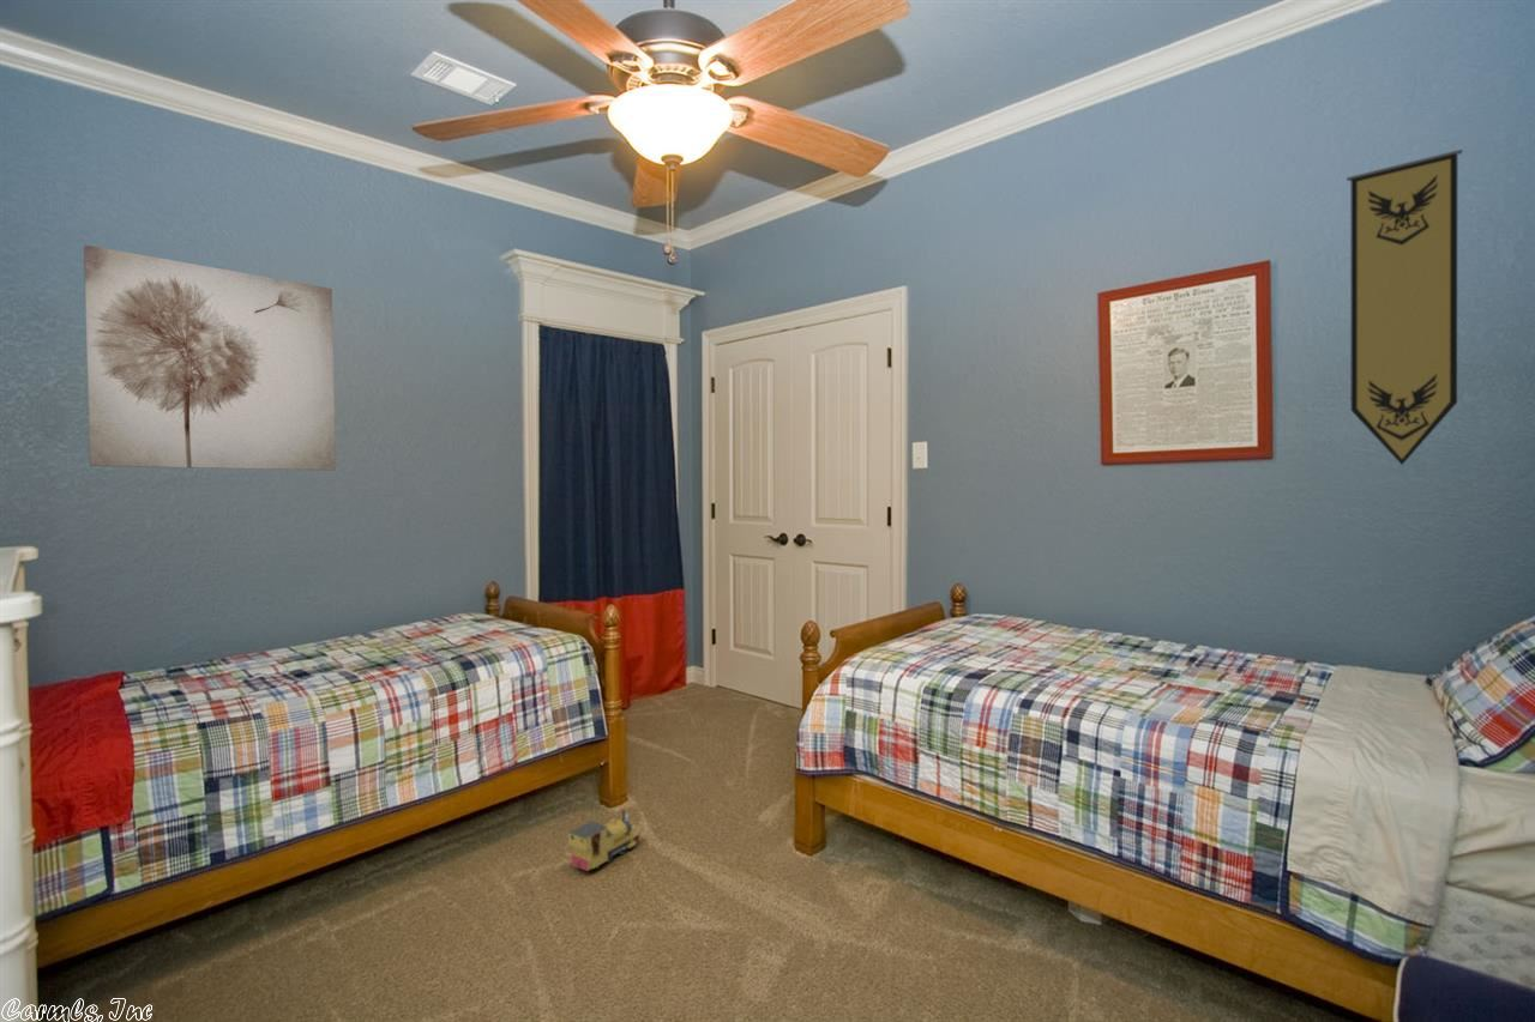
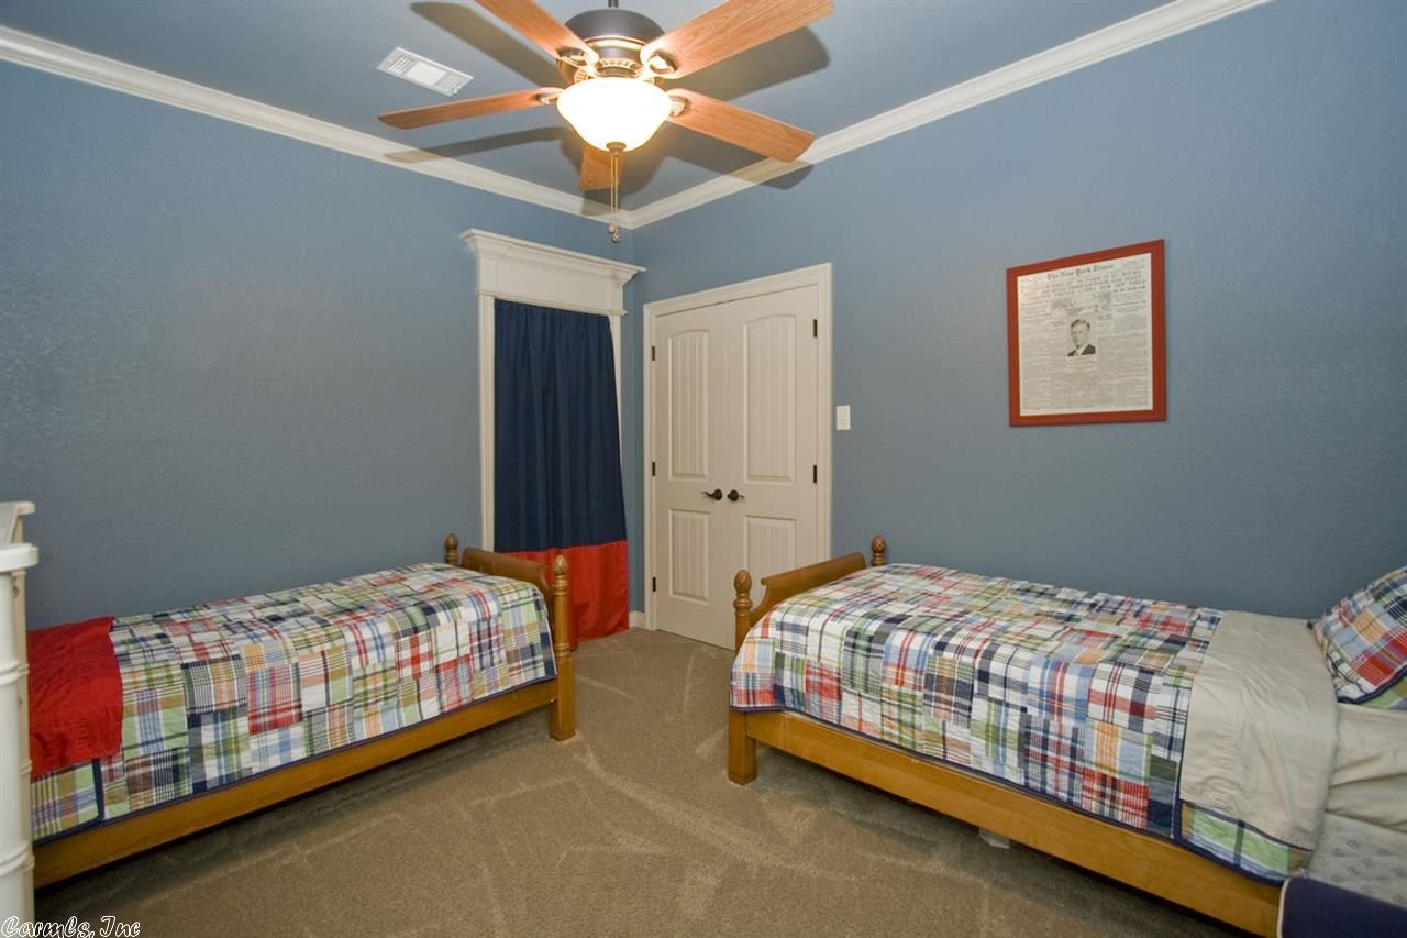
- wall art (222, 369)
- toy train (606, 839)
- pennant (1402, 315)
